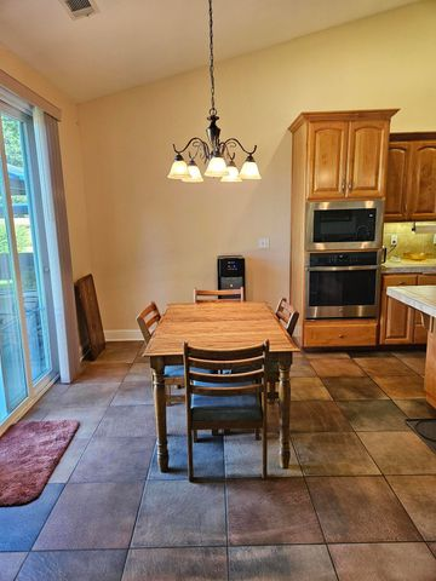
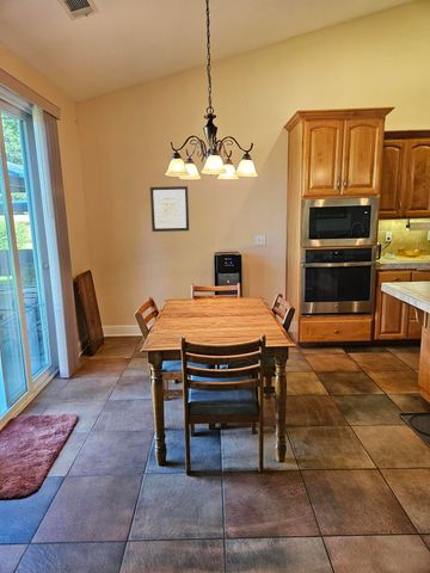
+ wall art (170, 209)
